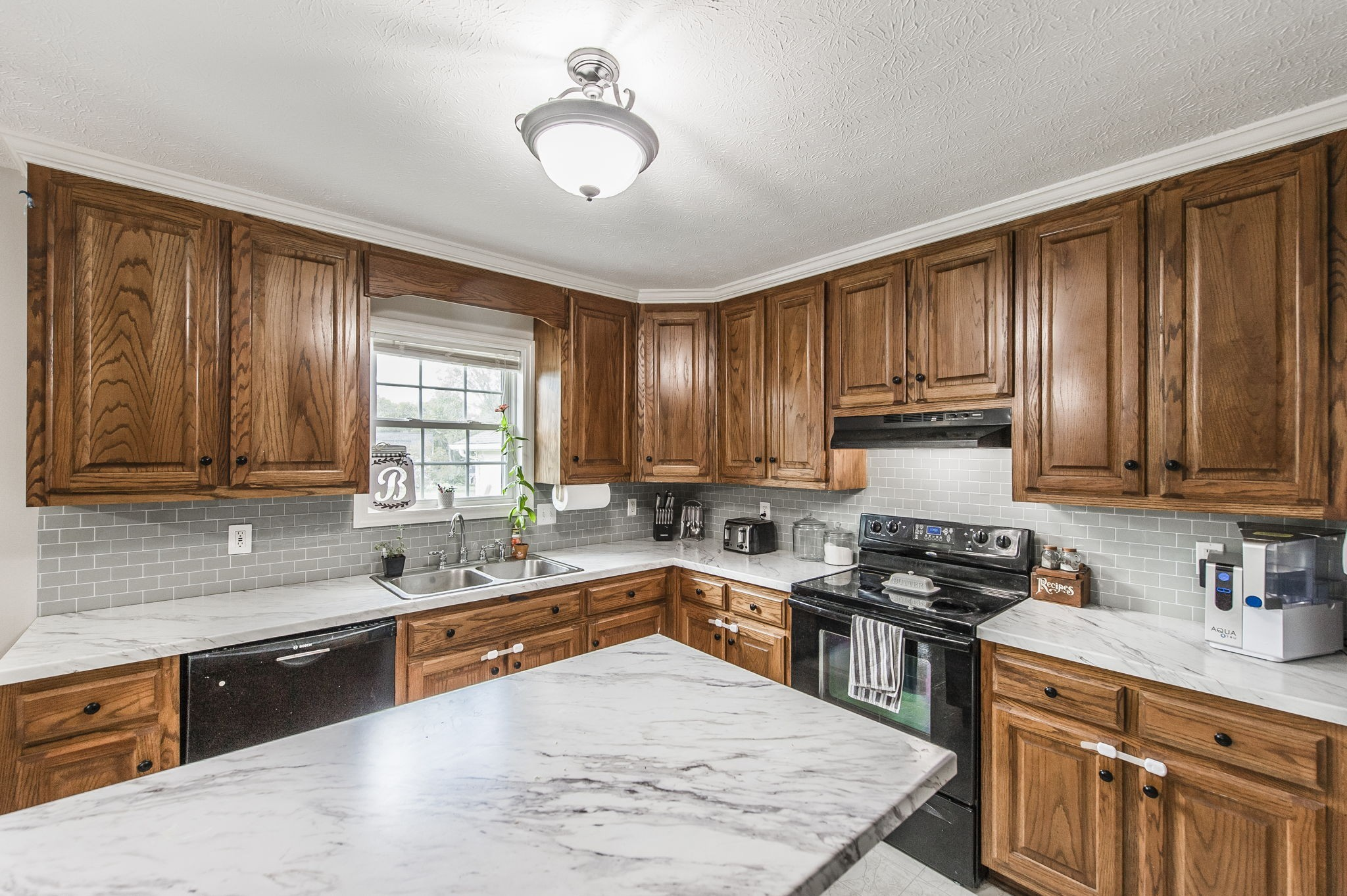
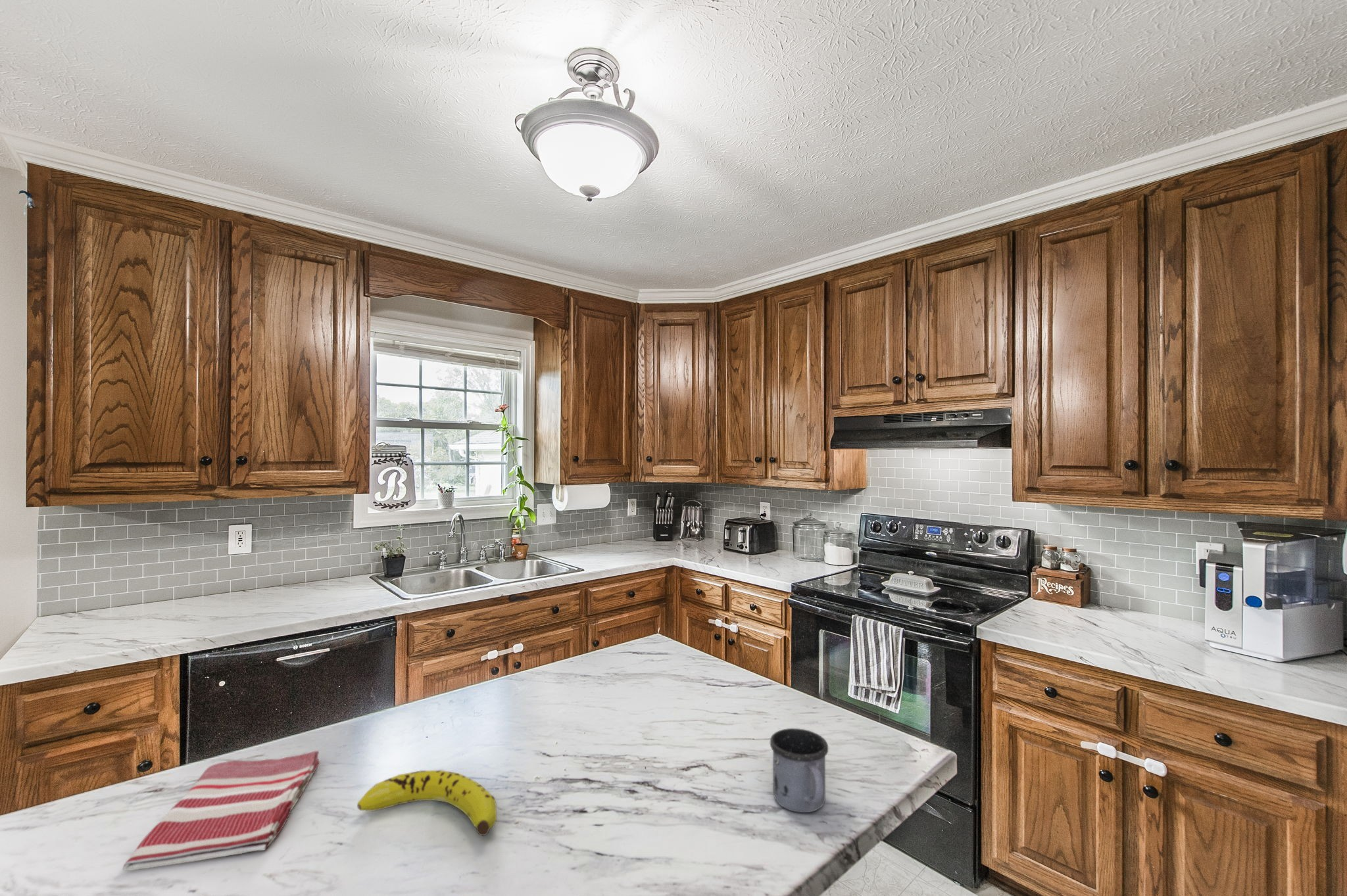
+ dish towel (235, 802)
+ mug (802, 775)
+ fruit (429, 800)
